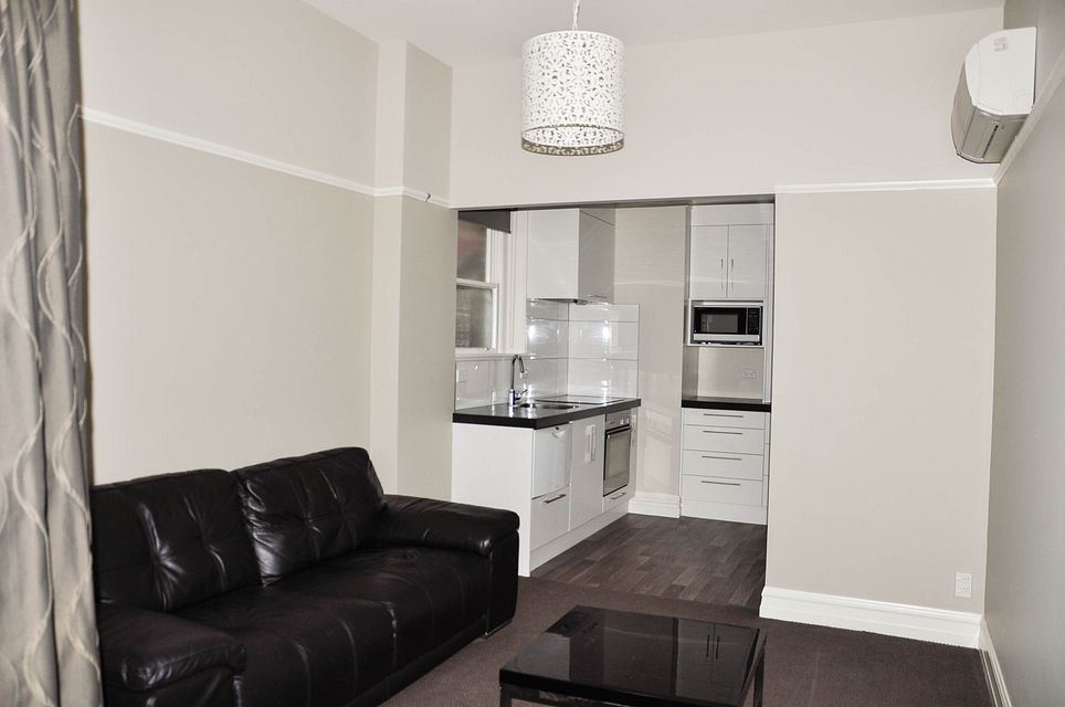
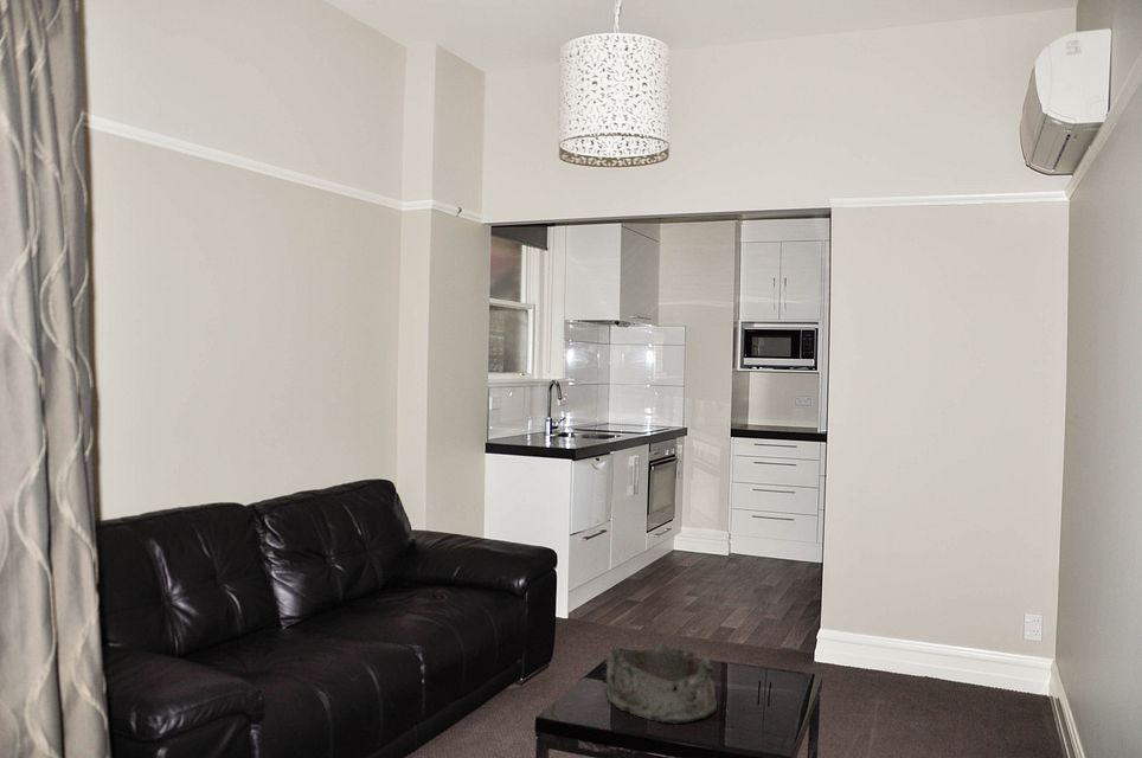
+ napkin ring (660, 677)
